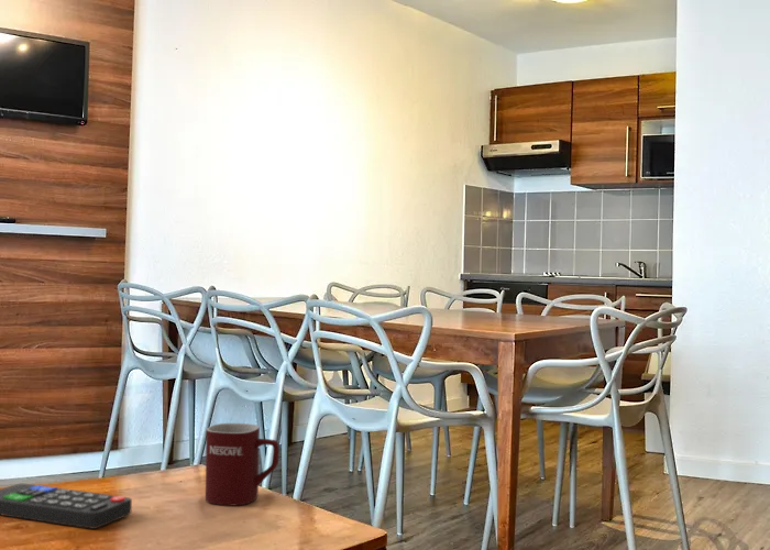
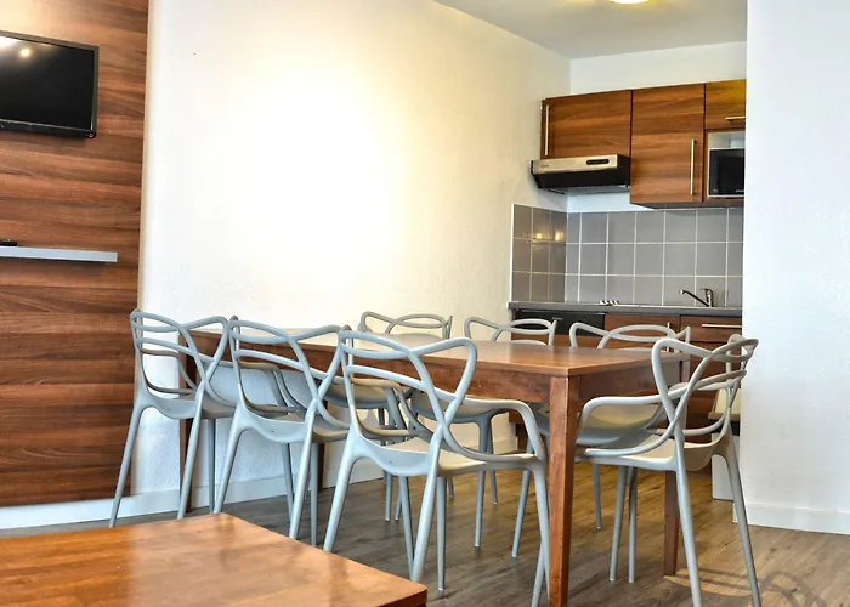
- remote control (55, 503)
- mug (243, 463)
